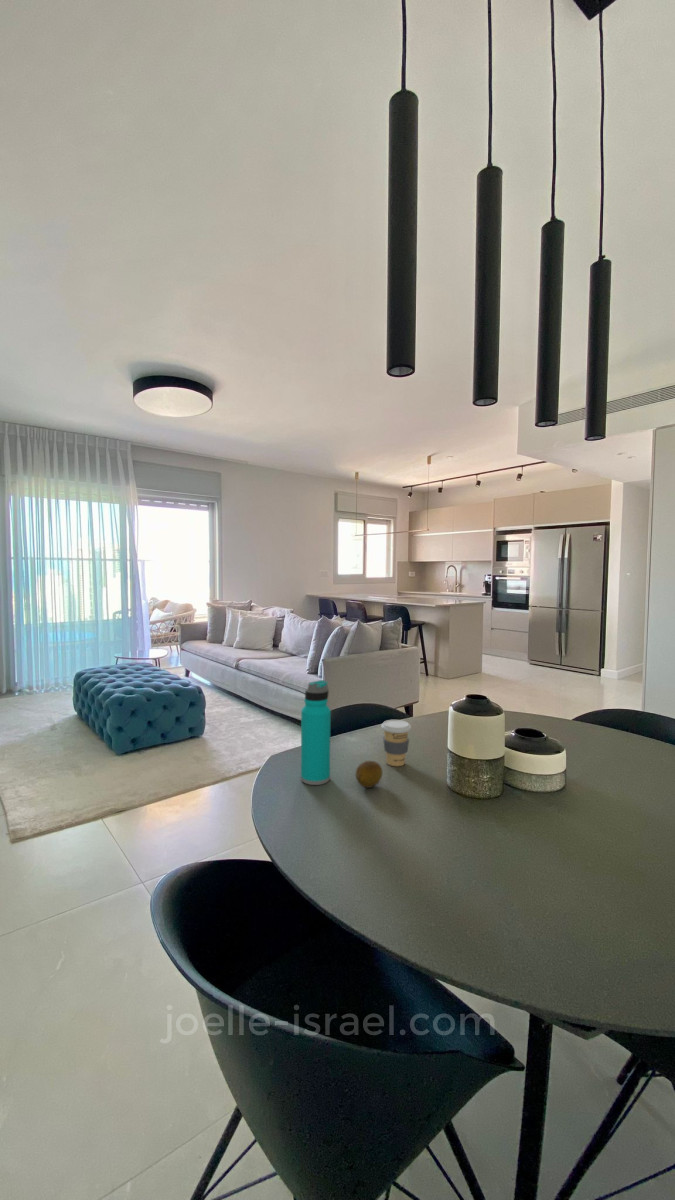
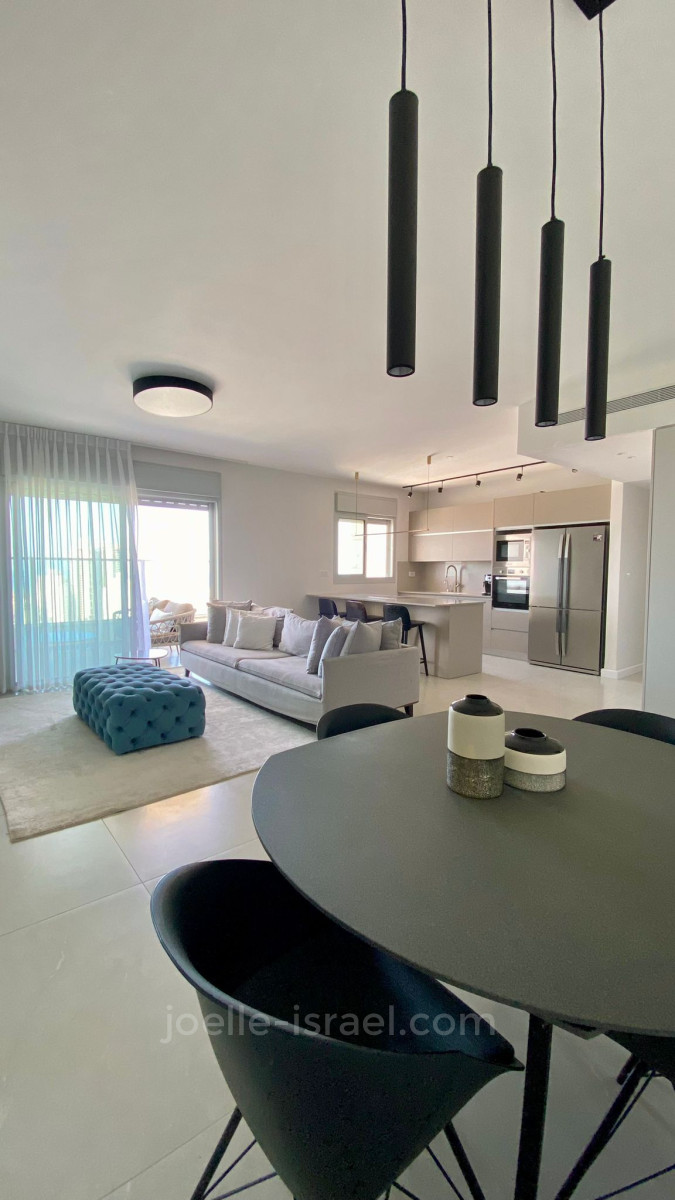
- water bottle (315, 730)
- coffee cup (395, 743)
- fruit (368, 774)
